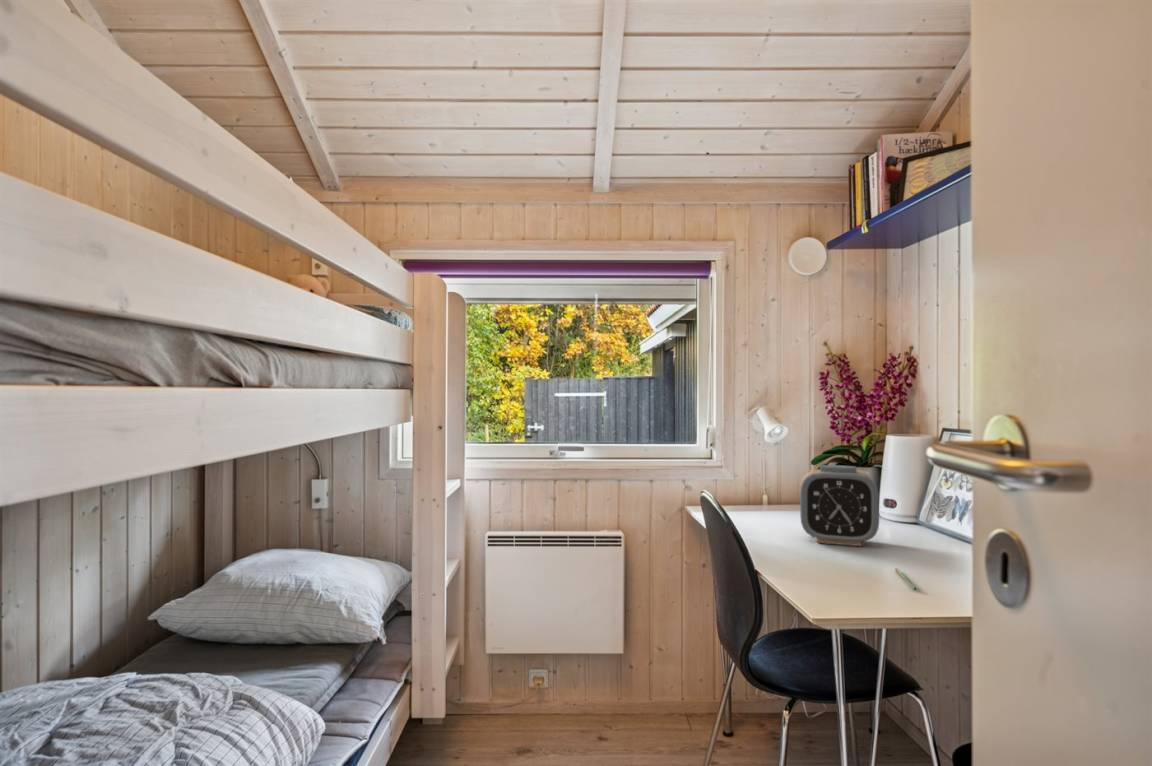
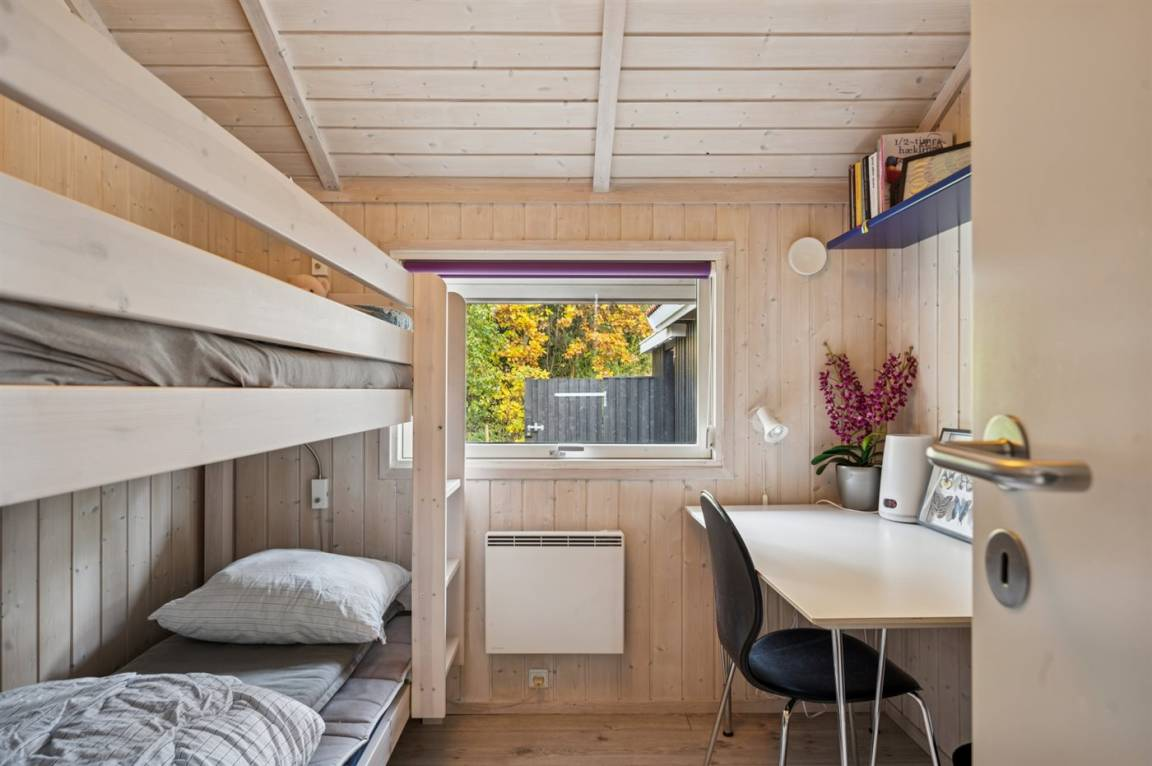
- alarm clock (838, 504)
- pen (905, 578)
